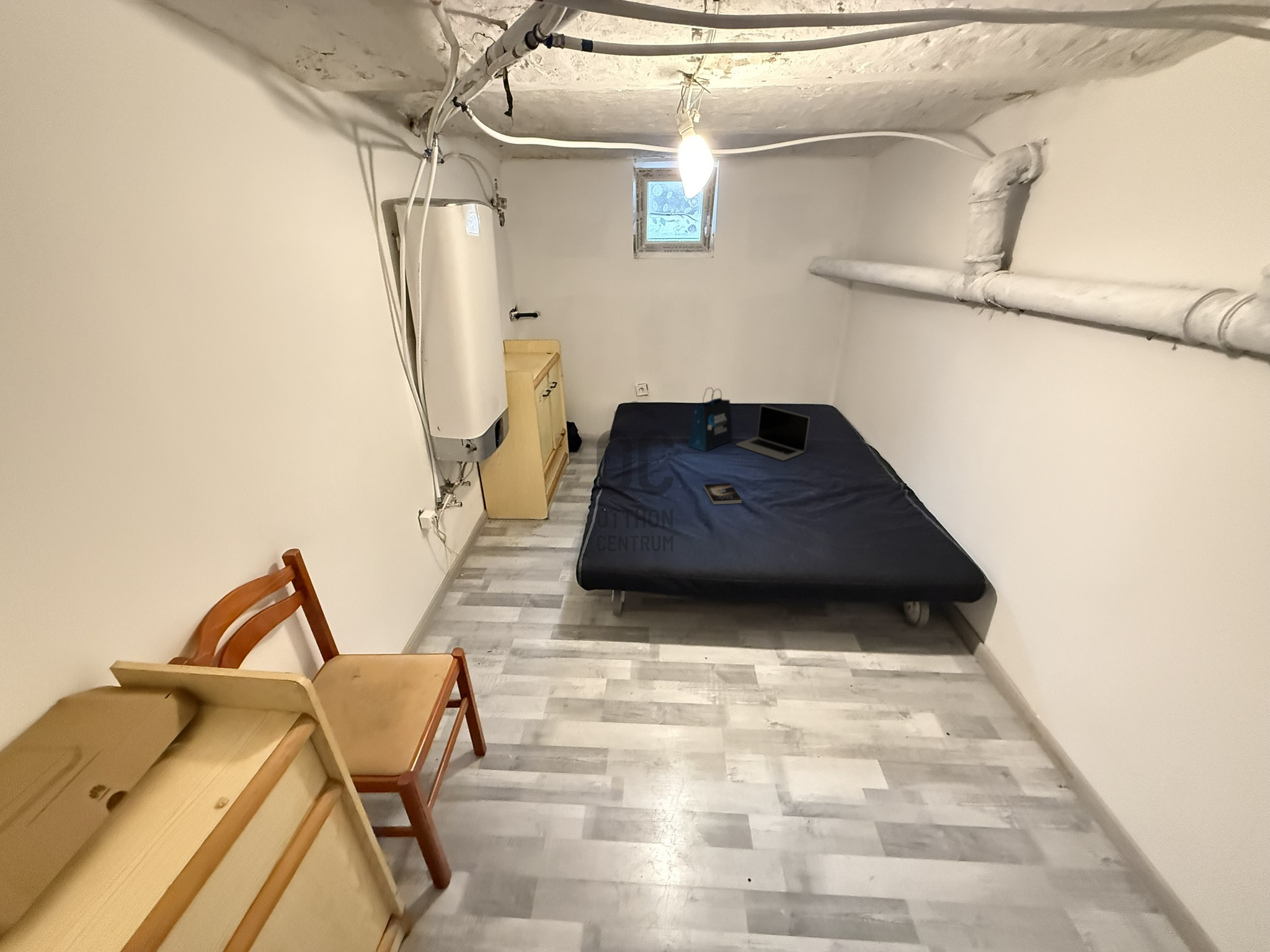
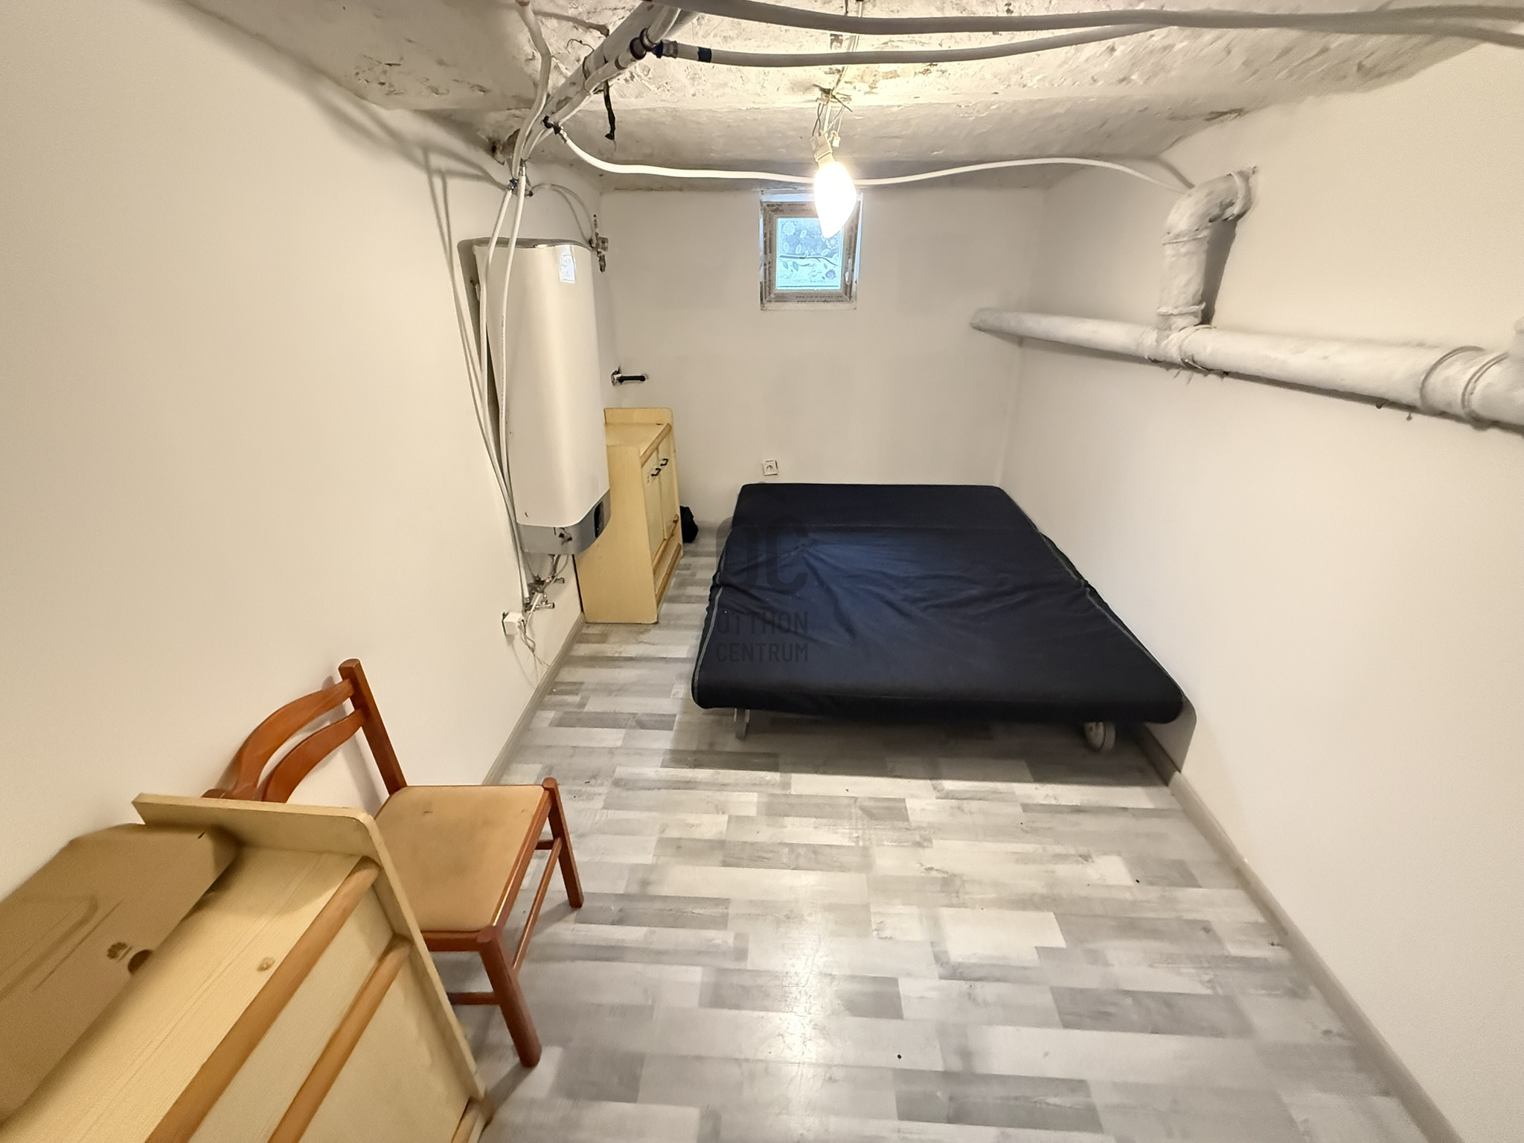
- laptop (771, 432)
- tote bag (712, 416)
- book (722, 493)
